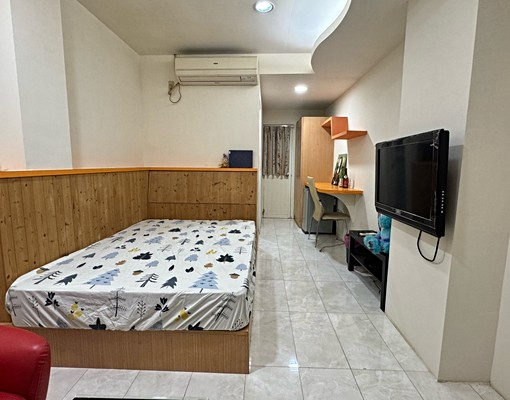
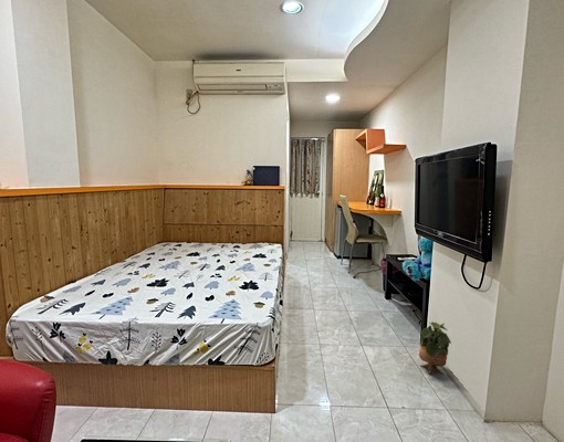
+ potted plant (434, 346)
